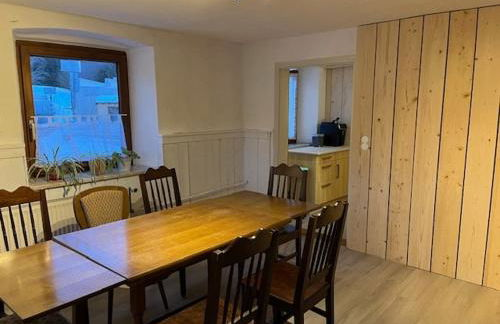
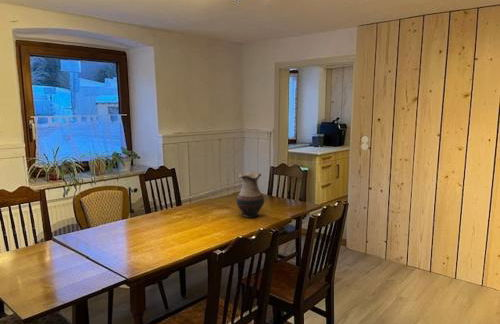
+ vase (250, 194)
